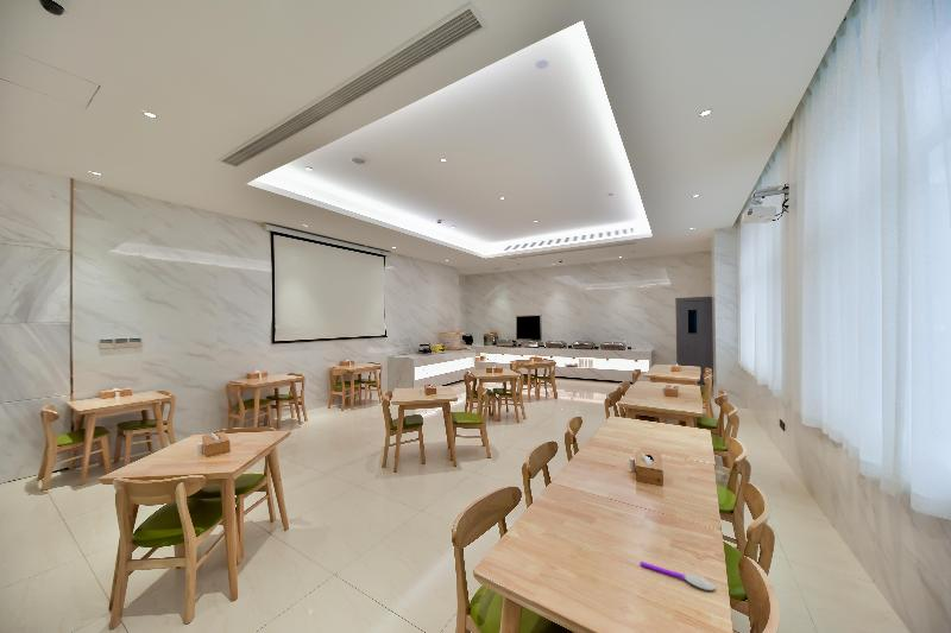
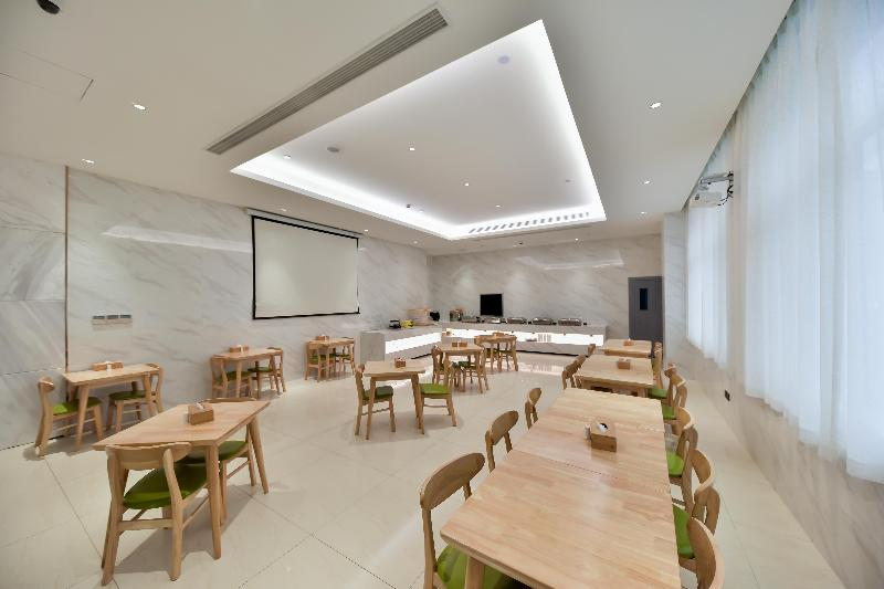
- spoon (675, 574)
